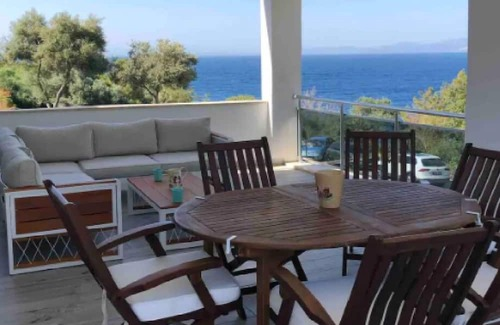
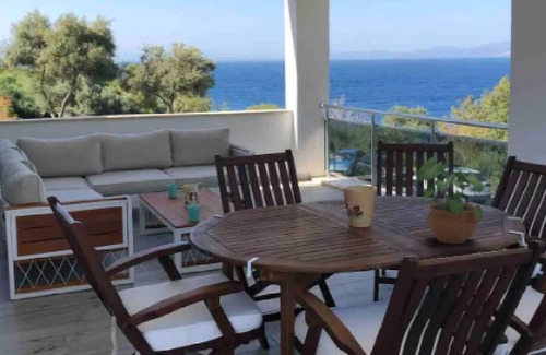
+ potted plant (446, 199)
